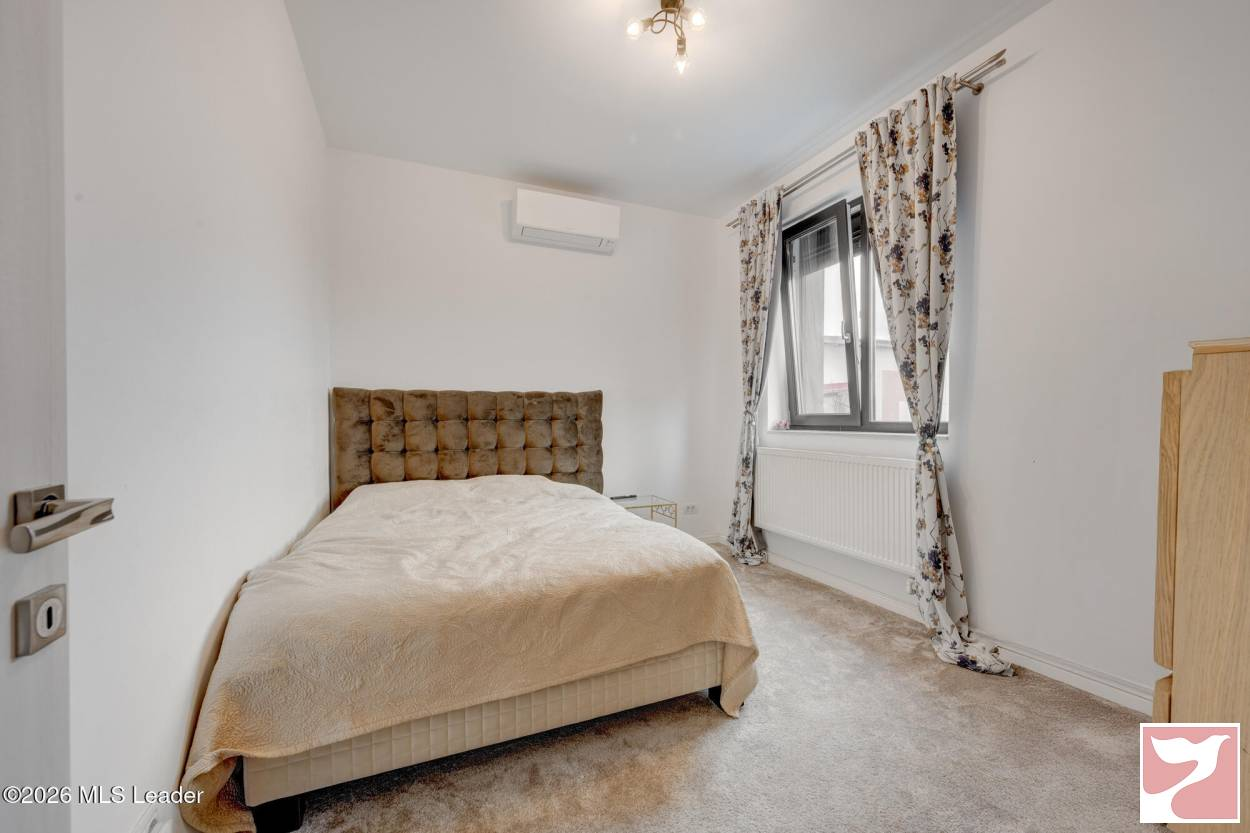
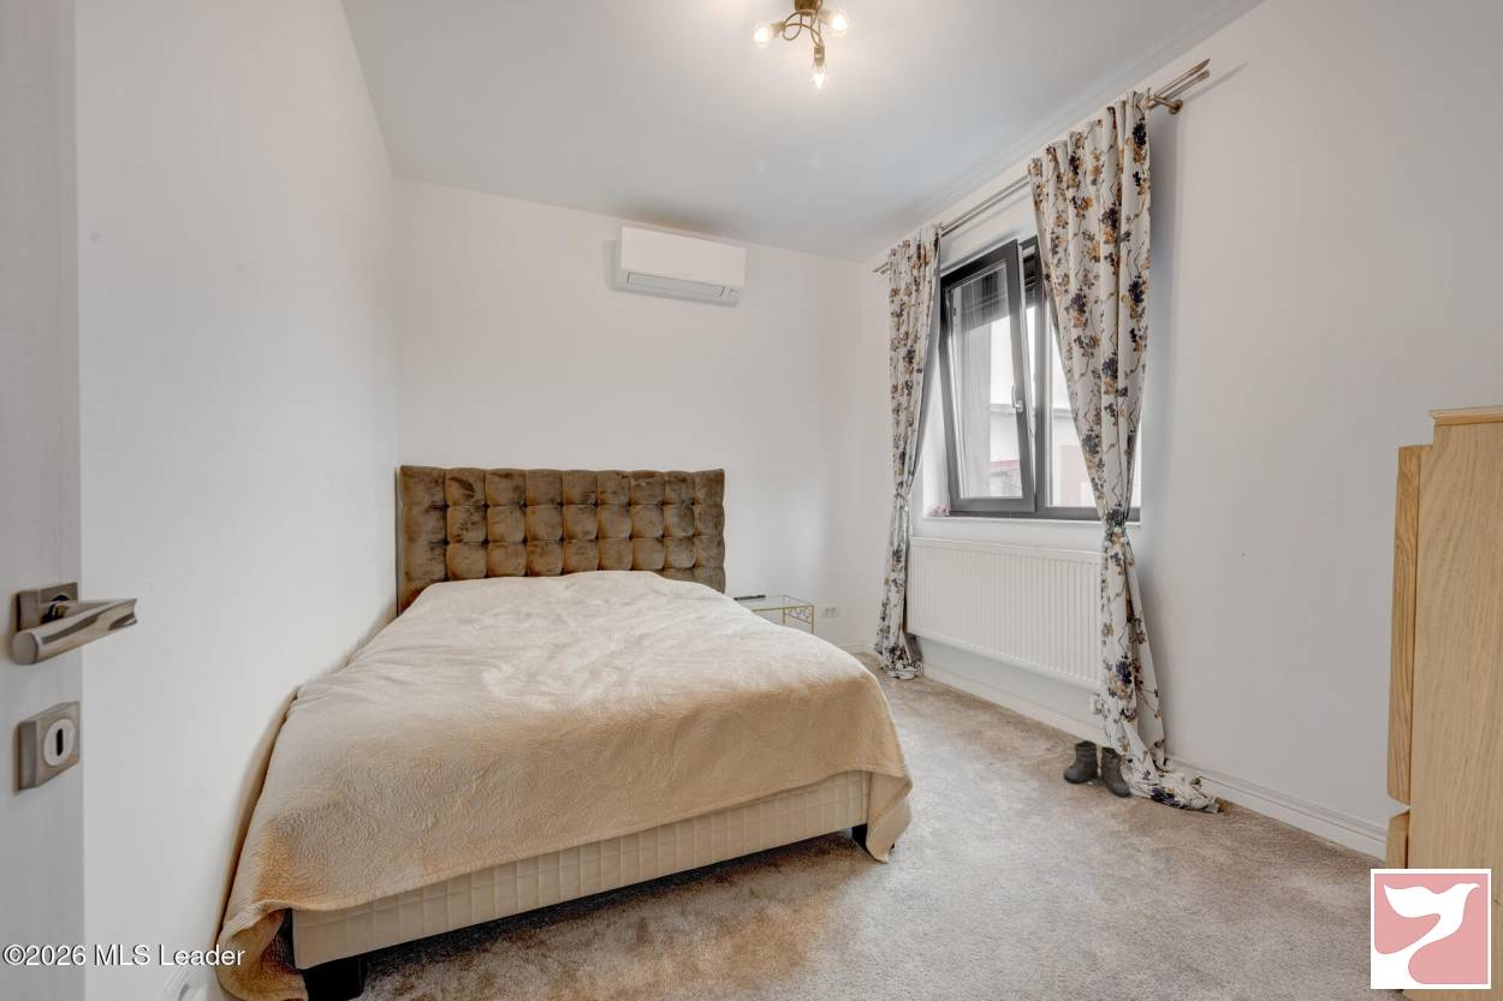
+ boots (1094, 764)
